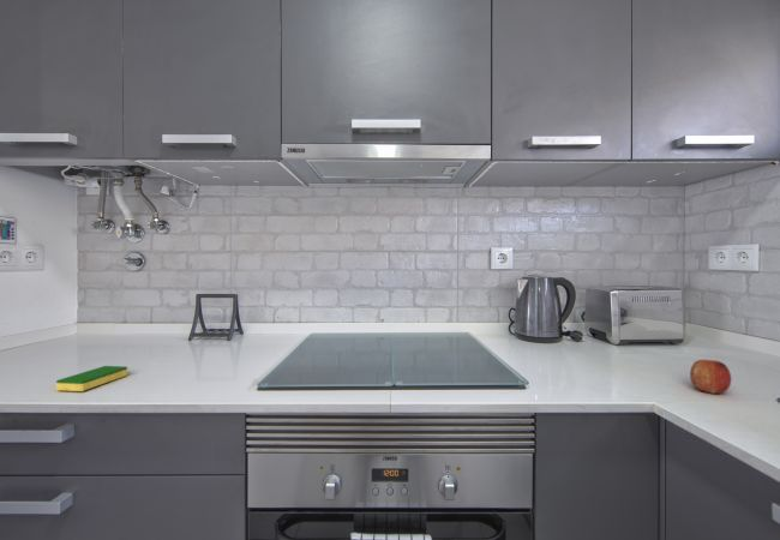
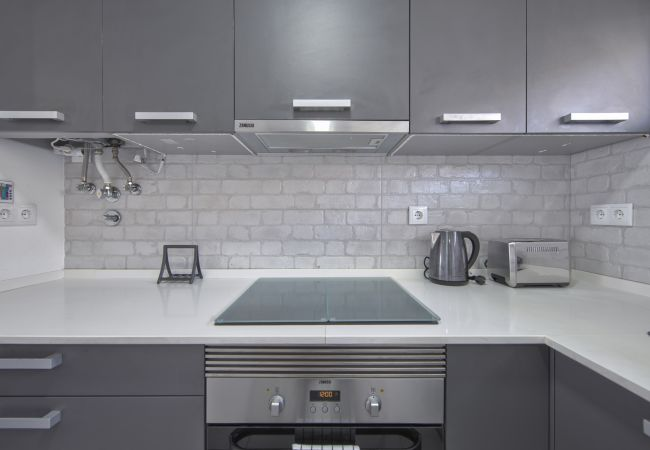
- dish sponge (94, 377)
- fruit (709, 374)
